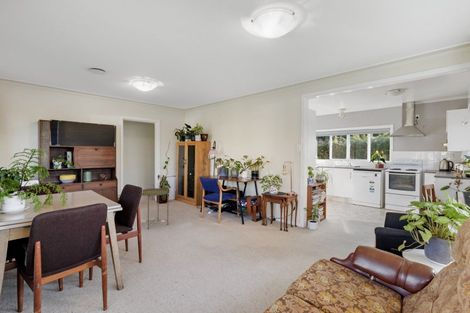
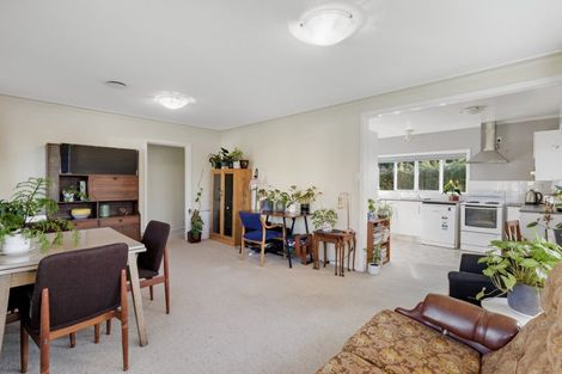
- side table (158, 207)
